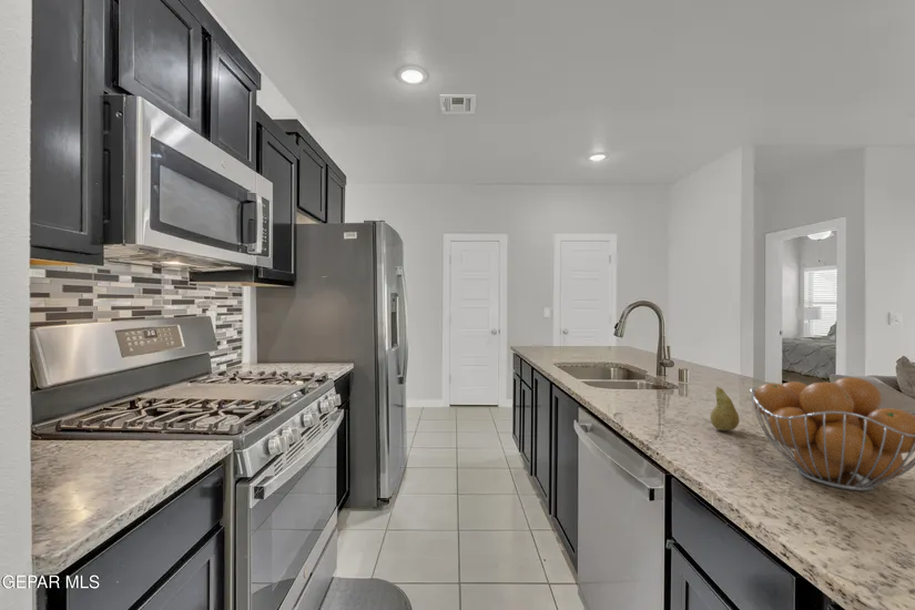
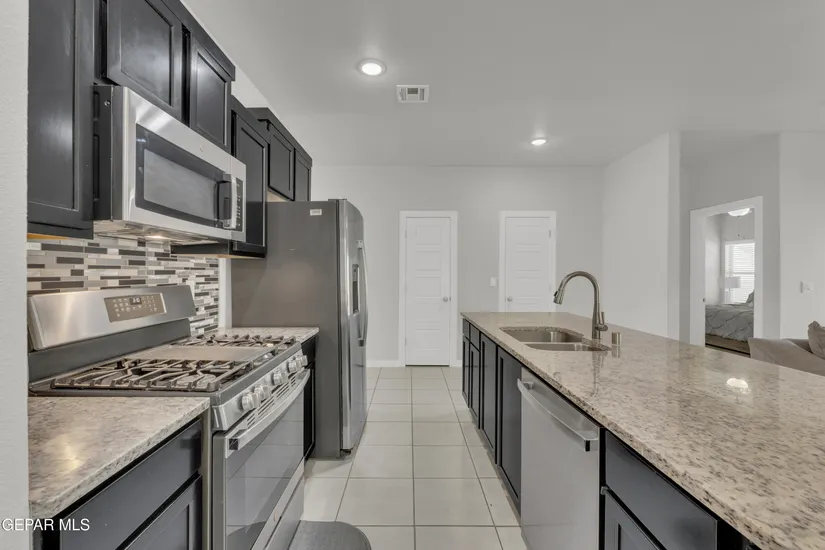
- fruit basket (834, 428)
- fruit (724, 408)
